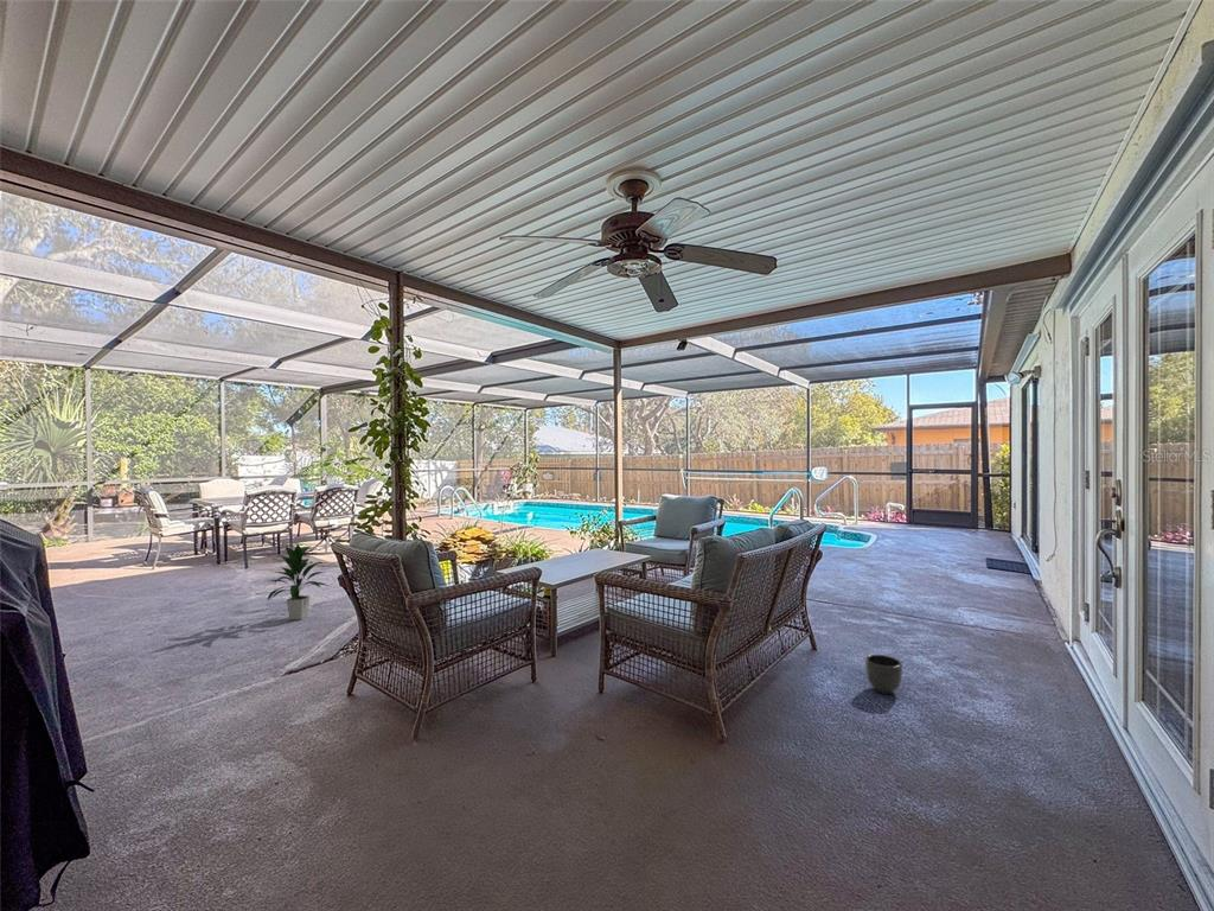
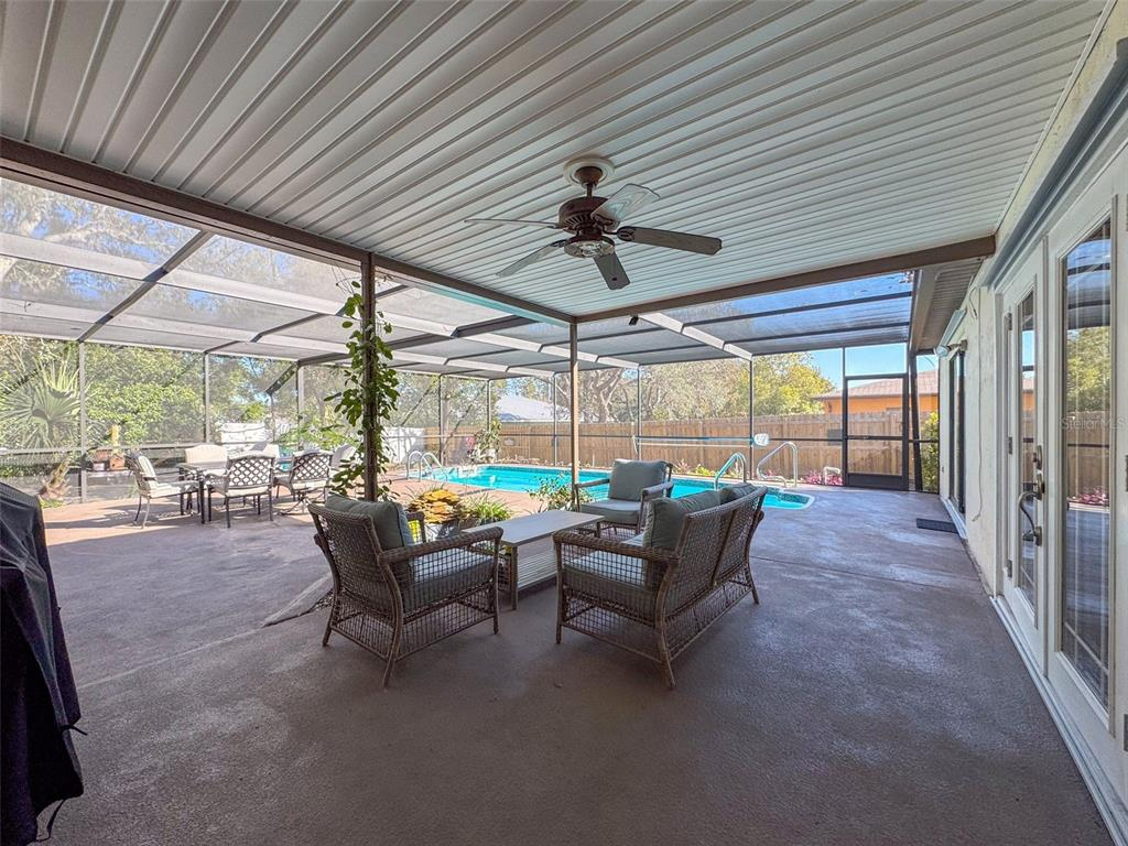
- indoor plant (296, 579)
- planter (883, 675)
